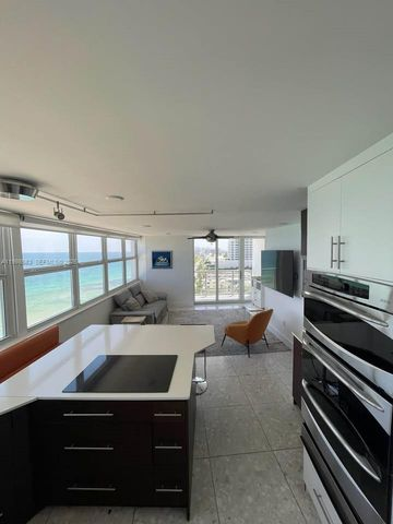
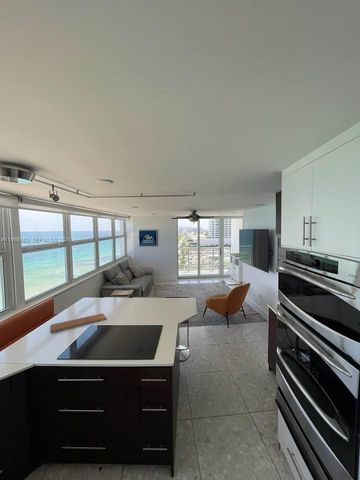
+ chopping board (79, 321)
